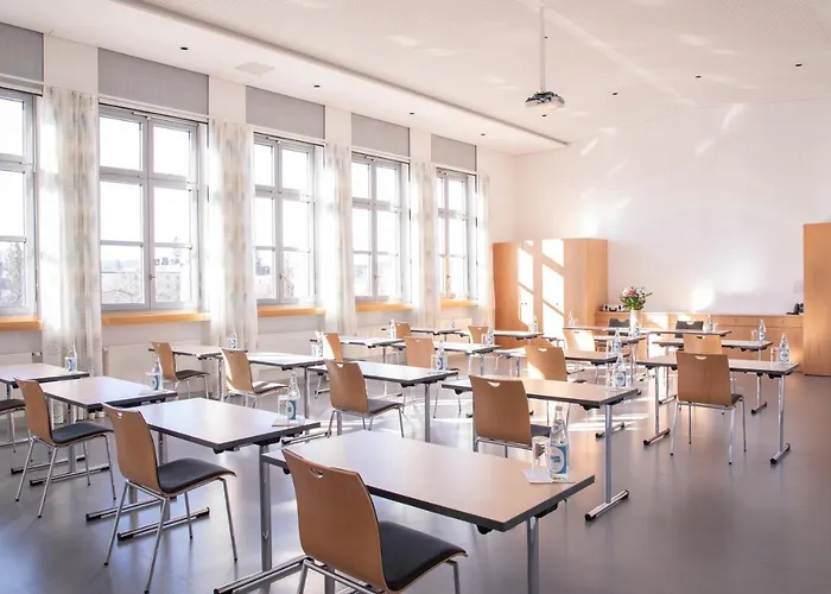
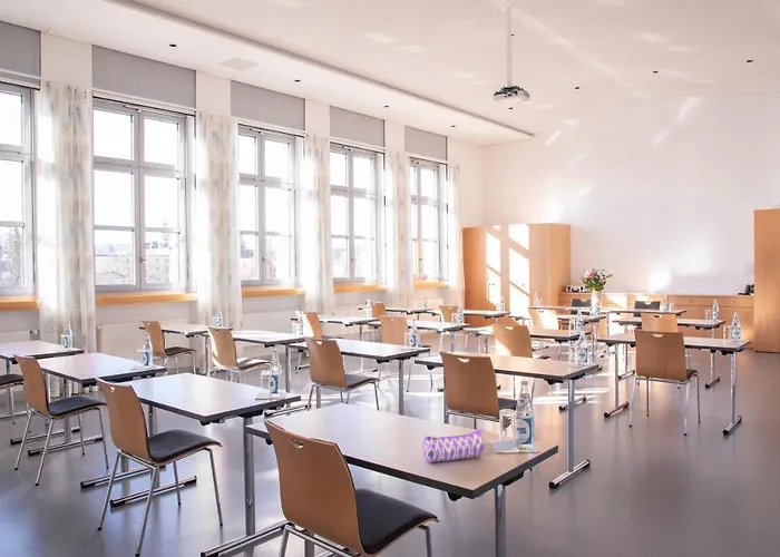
+ pencil case (452, 446)
